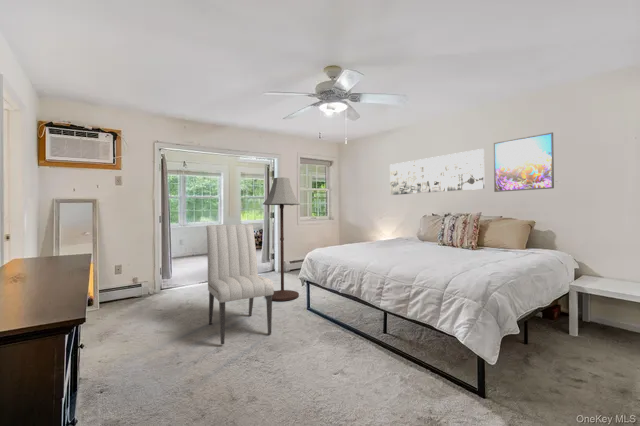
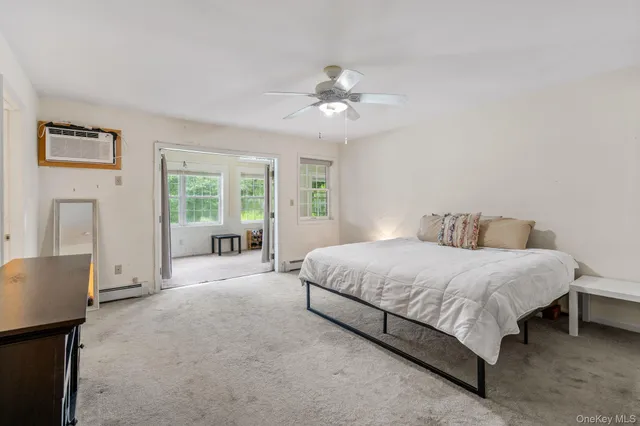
- floor lamp (282, 237)
- chair (238, 277)
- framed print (521, 164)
- wall art (430, 175)
